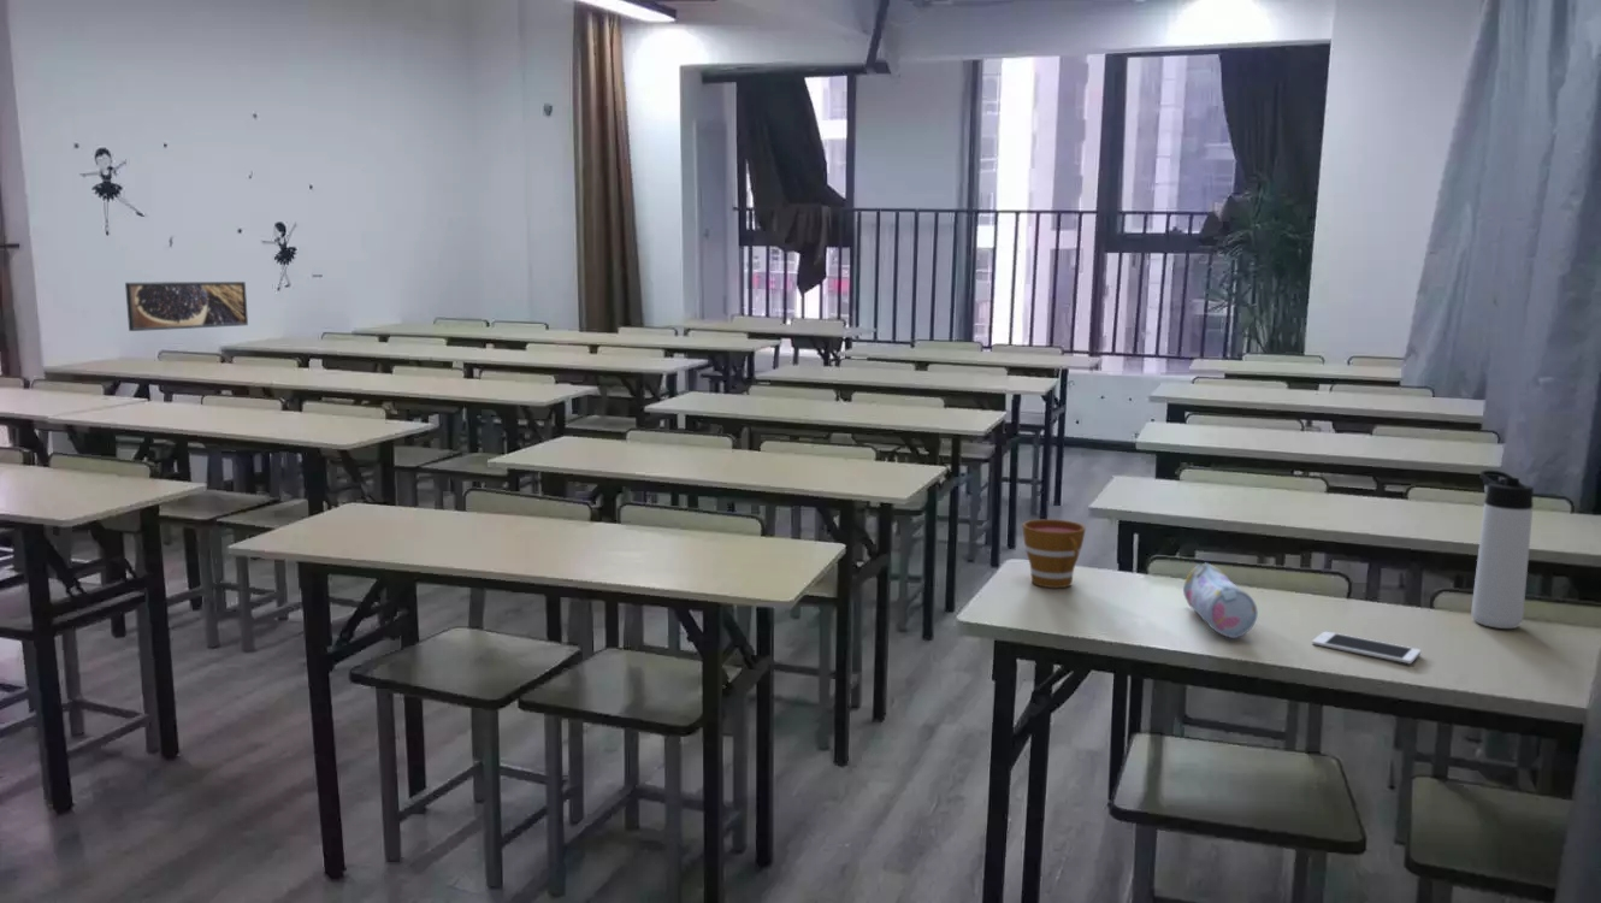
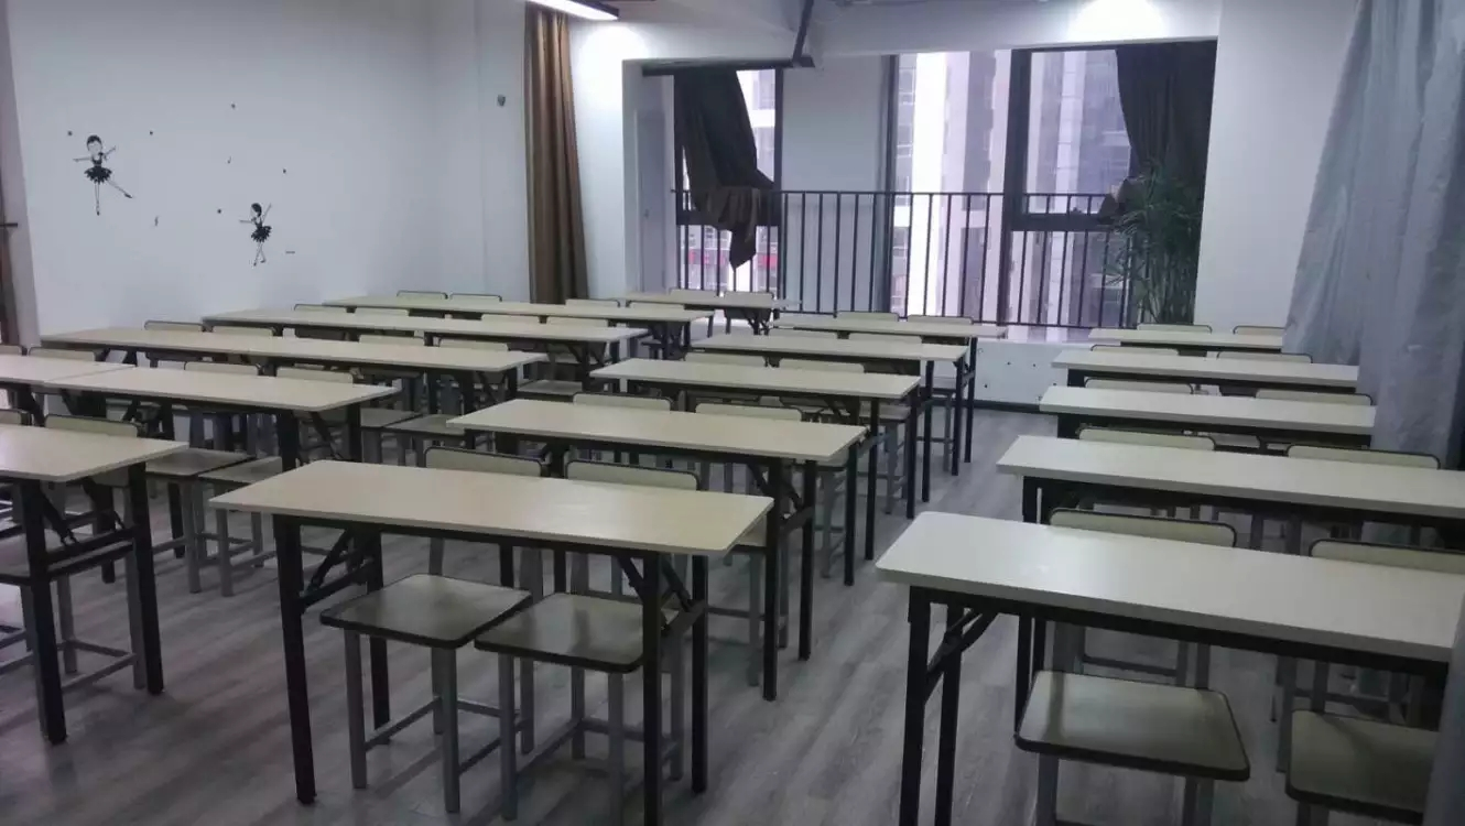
- cell phone (1365, 647)
- cup (1056, 555)
- thermos bottle (1497, 548)
- pencil case (1218, 598)
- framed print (189, 305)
